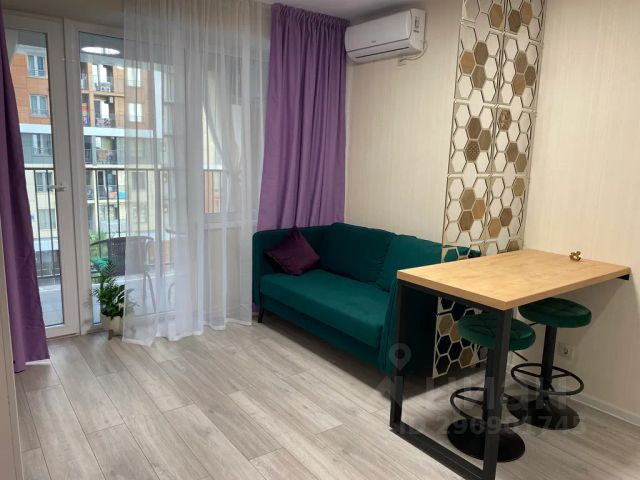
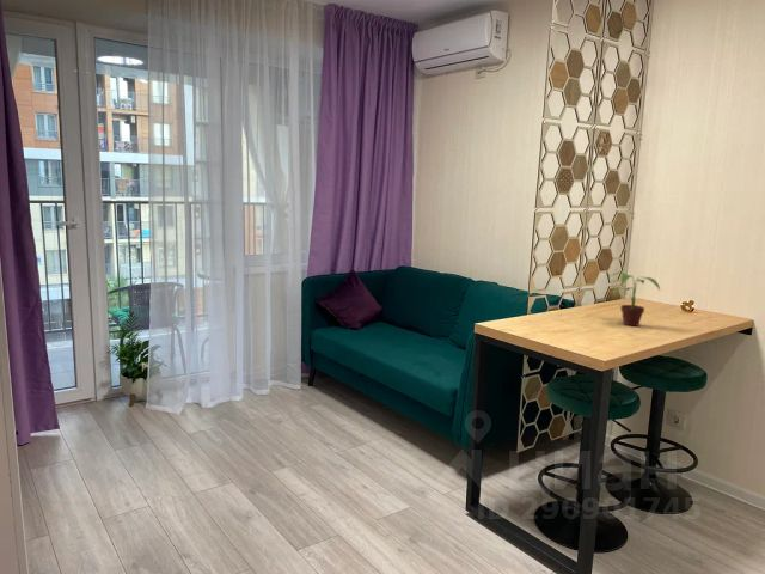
+ potted plant (631, 299)
